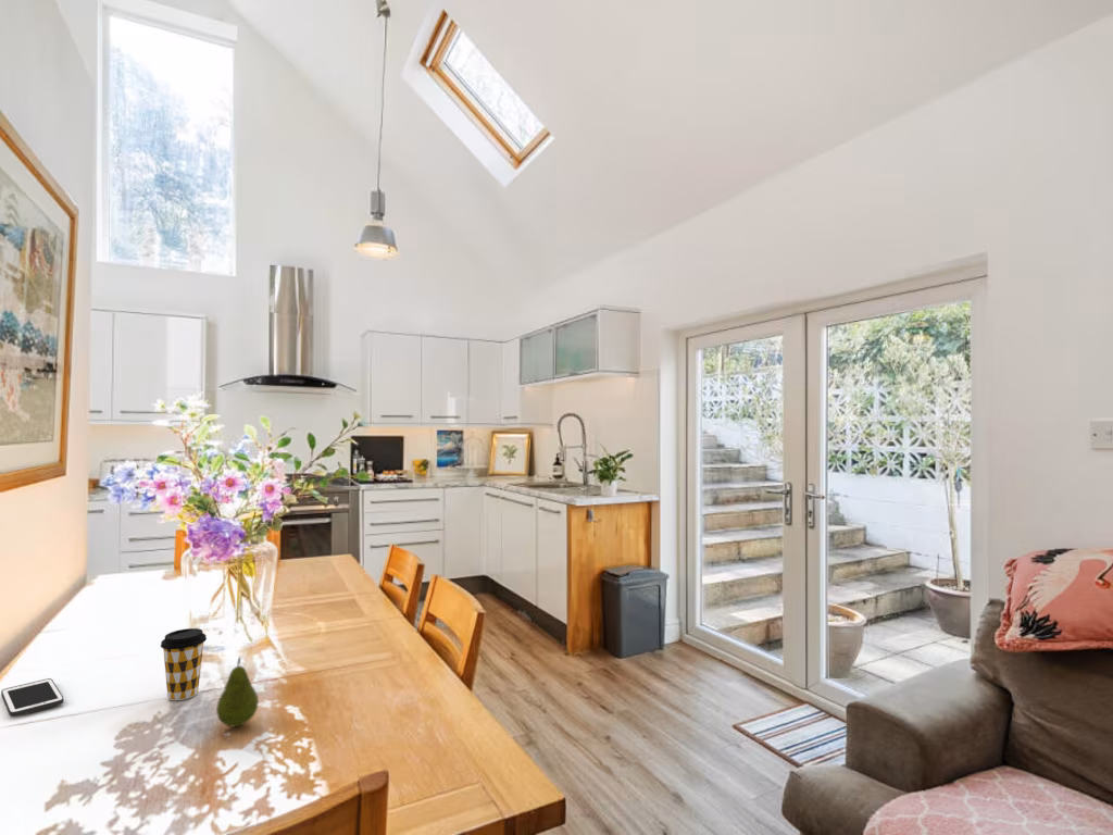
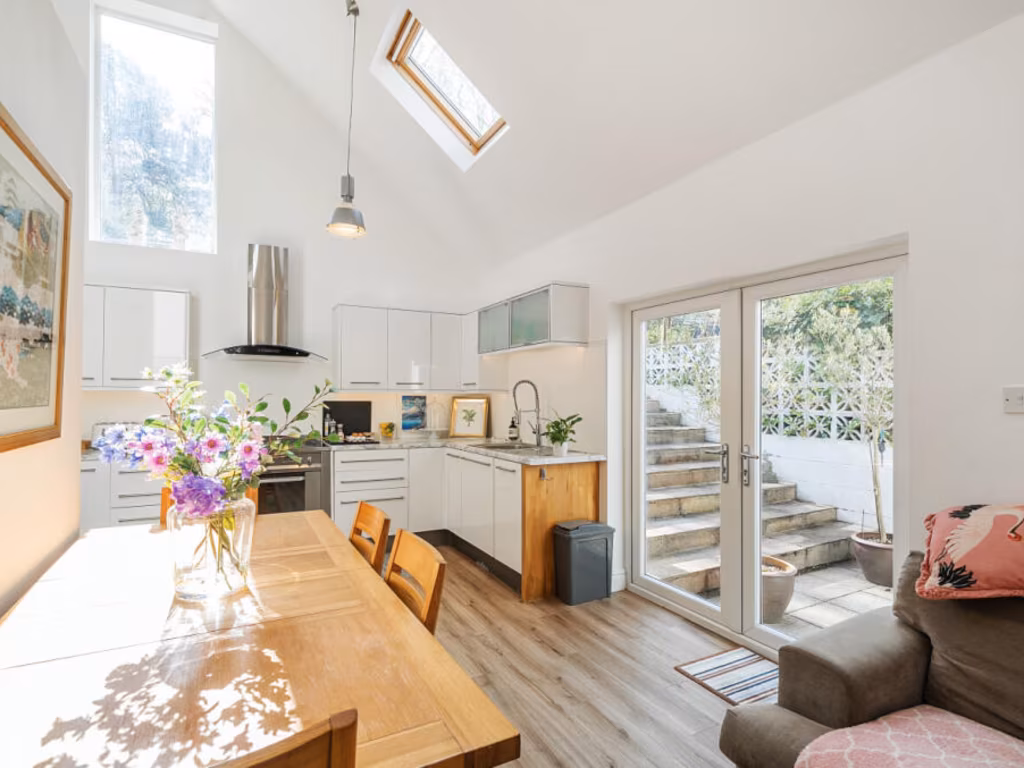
- cell phone (32, 696)
- fruit (237, 690)
- coffee cup (183, 663)
